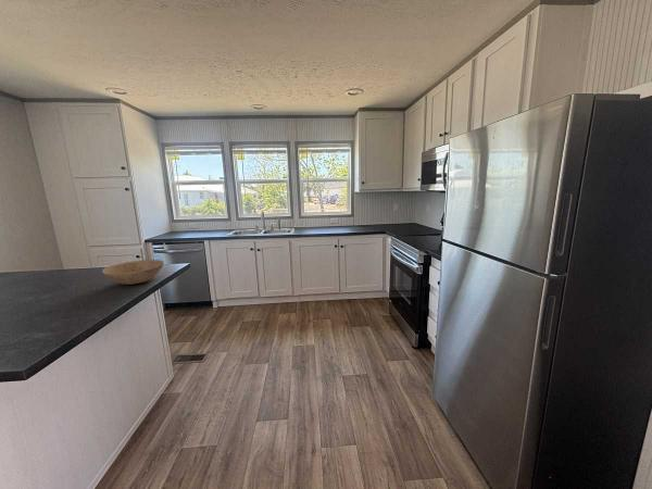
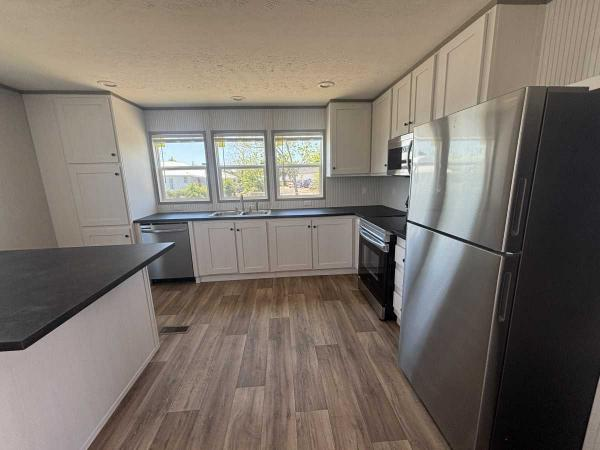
- bowl (136, 273)
